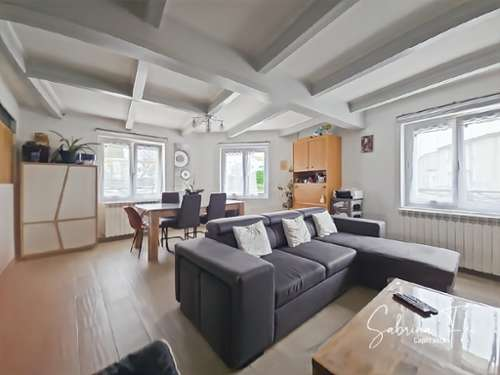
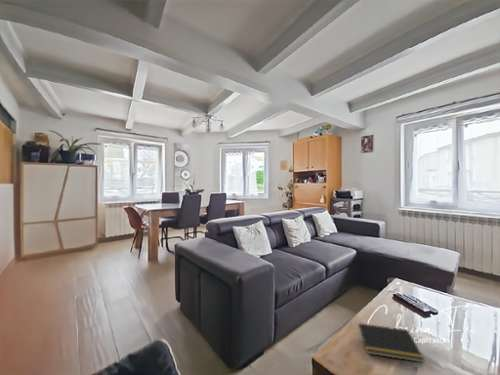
+ notepad (388, 341)
